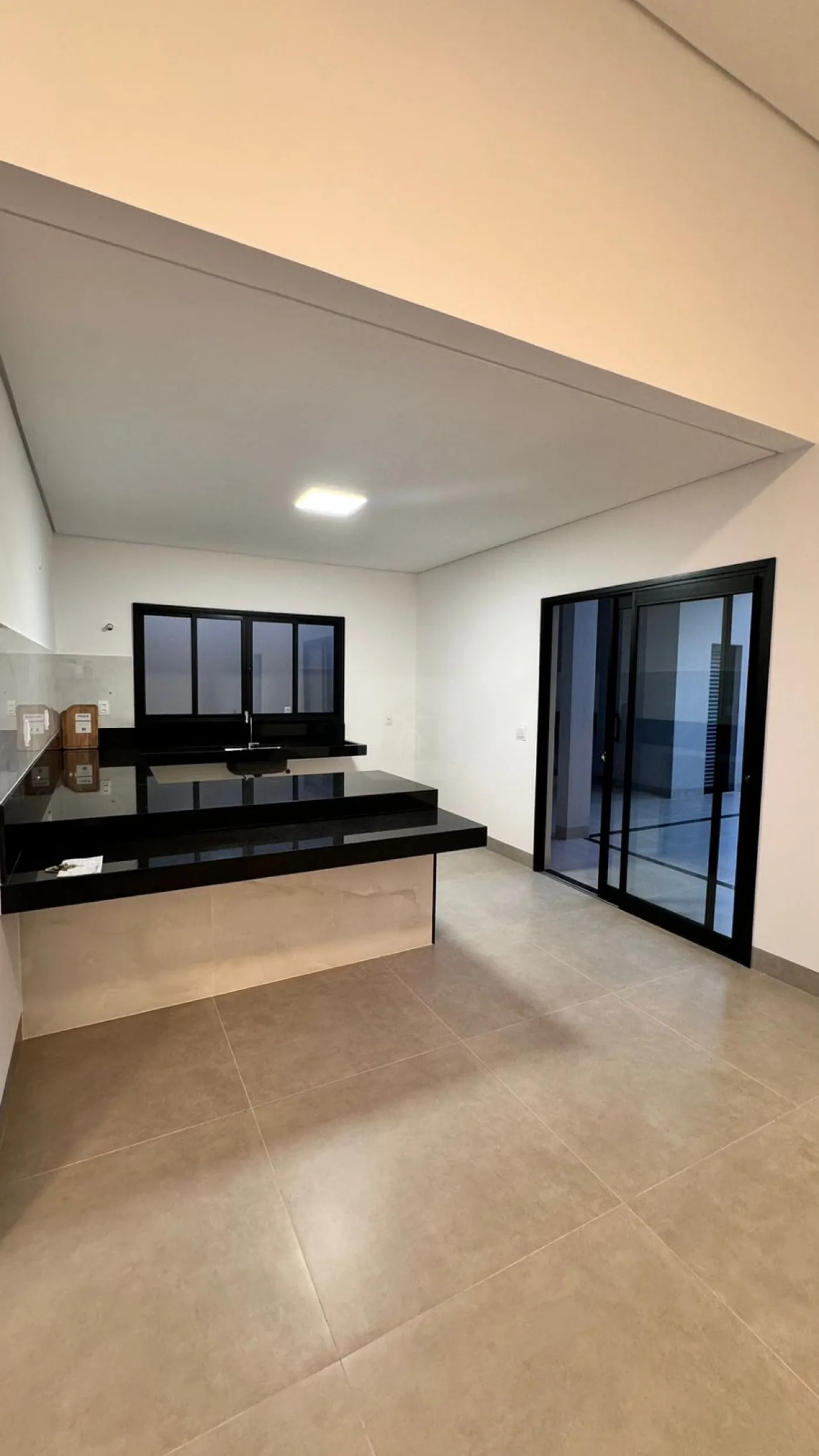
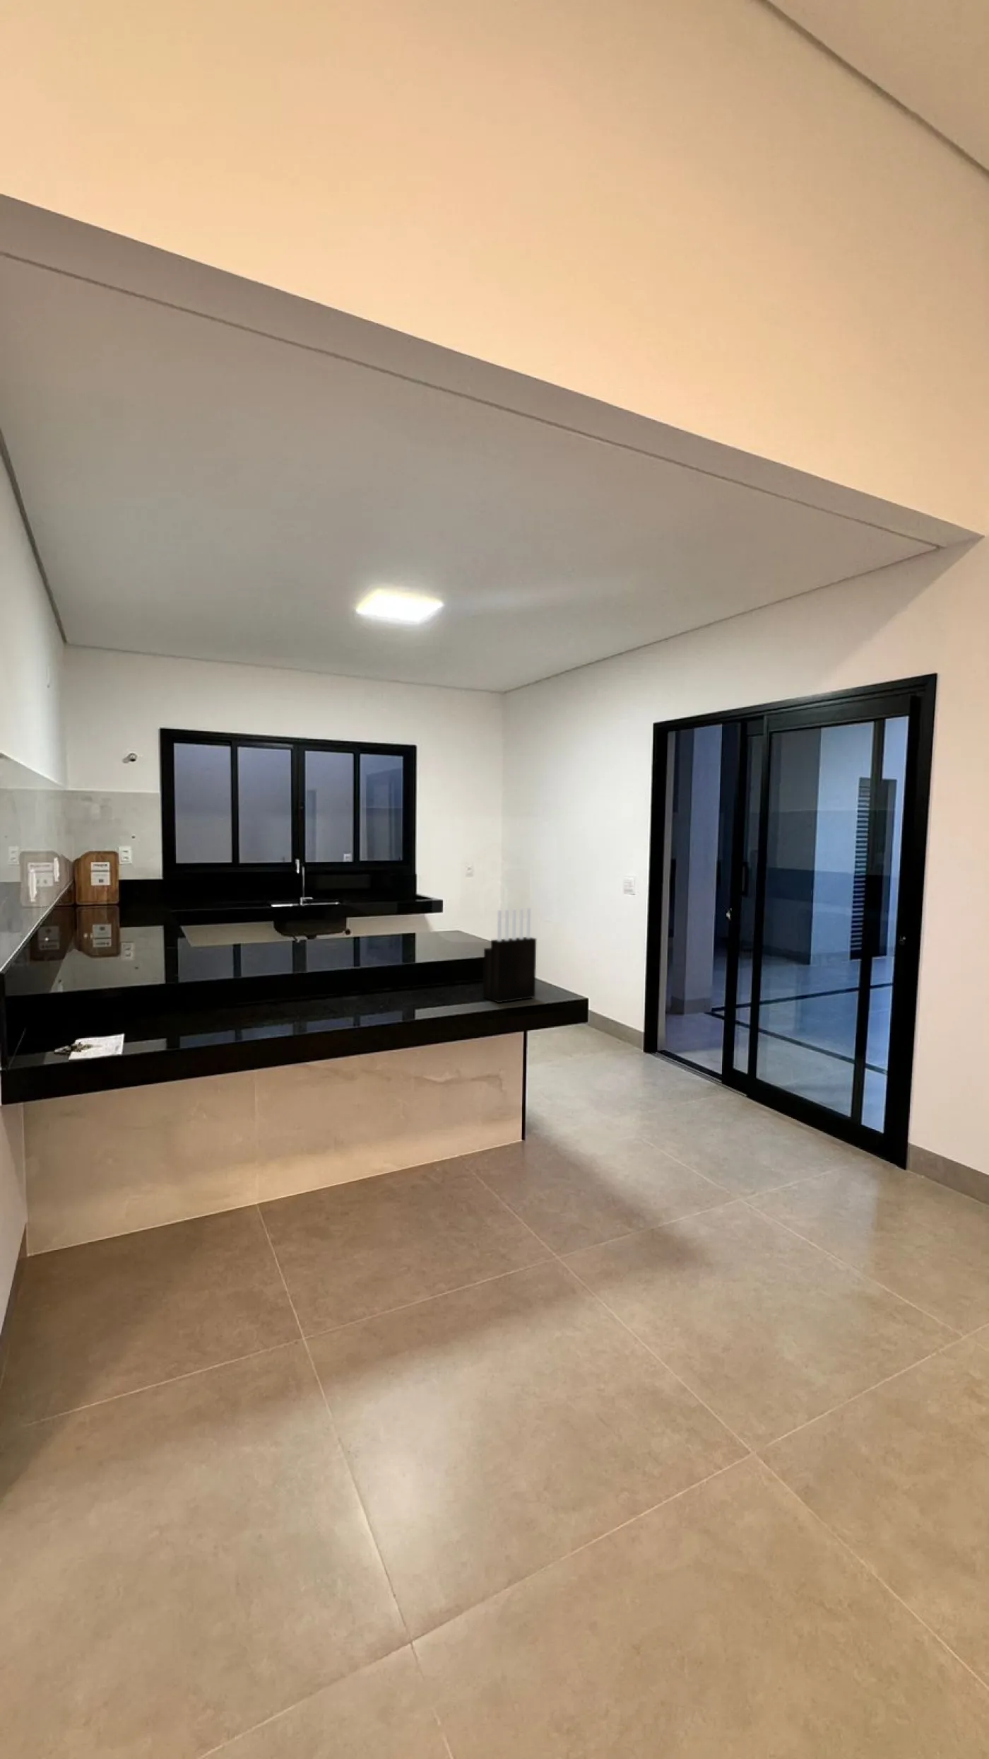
+ knife block (508, 952)
